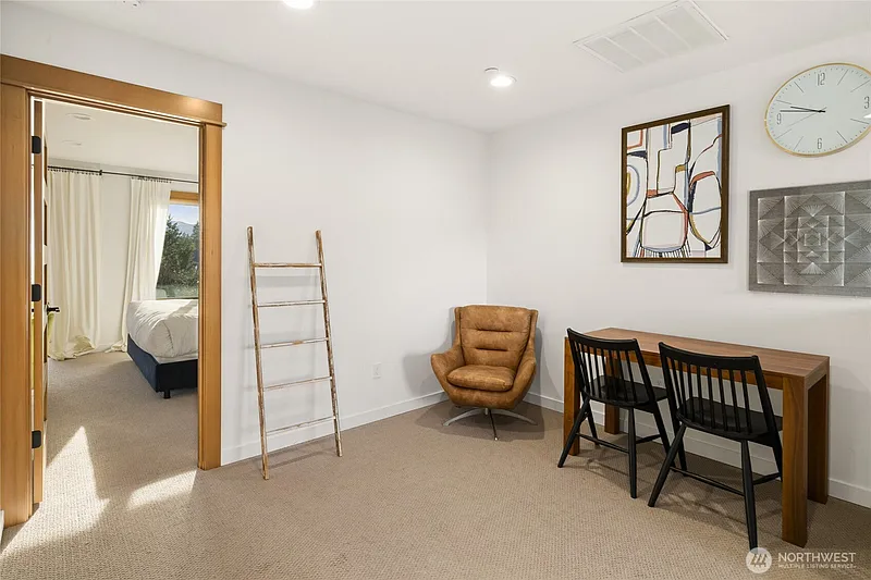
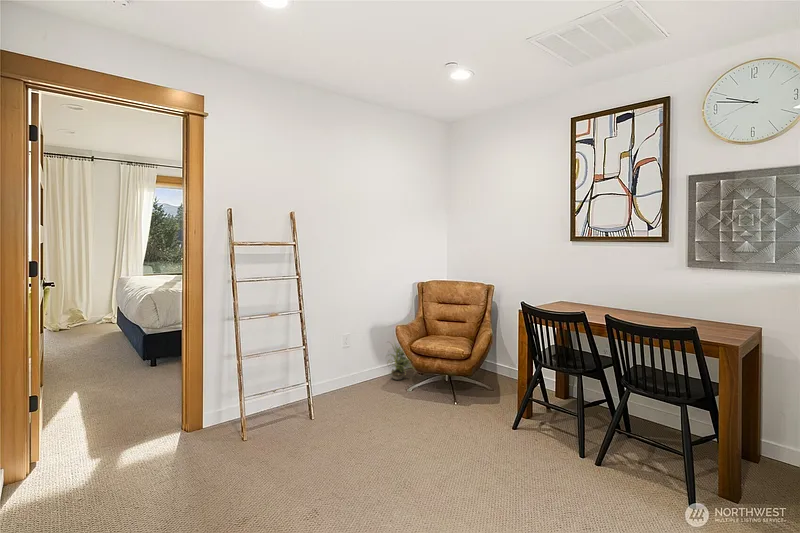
+ potted plant (399, 359)
